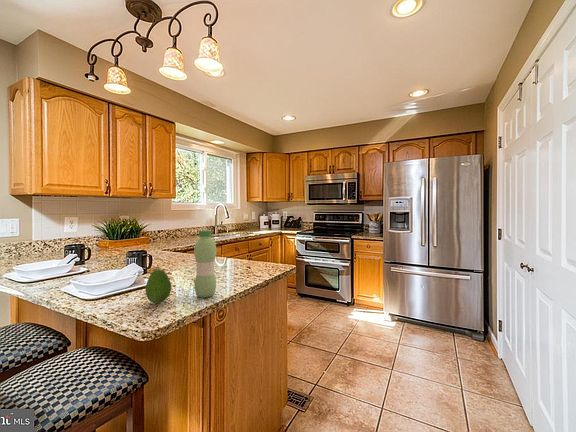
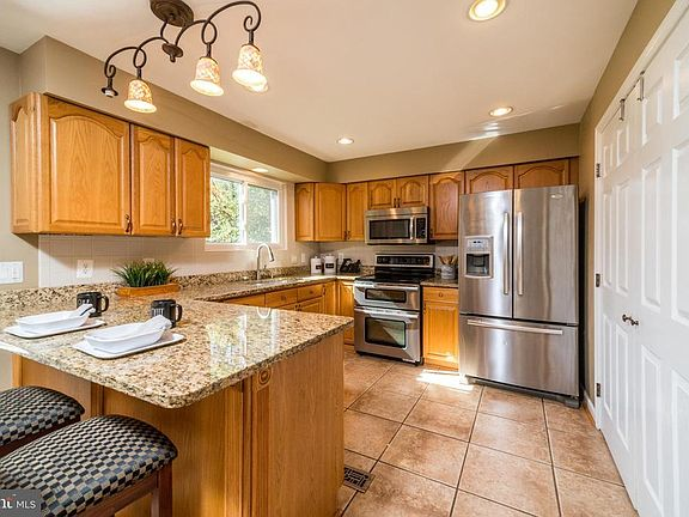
- fruit (158, 285)
- water bottle (205, 263)
